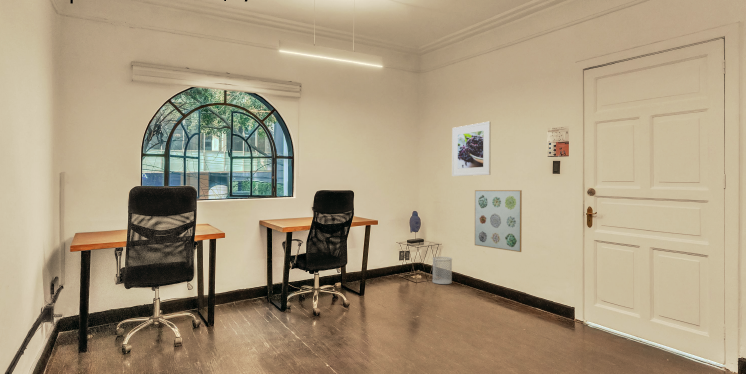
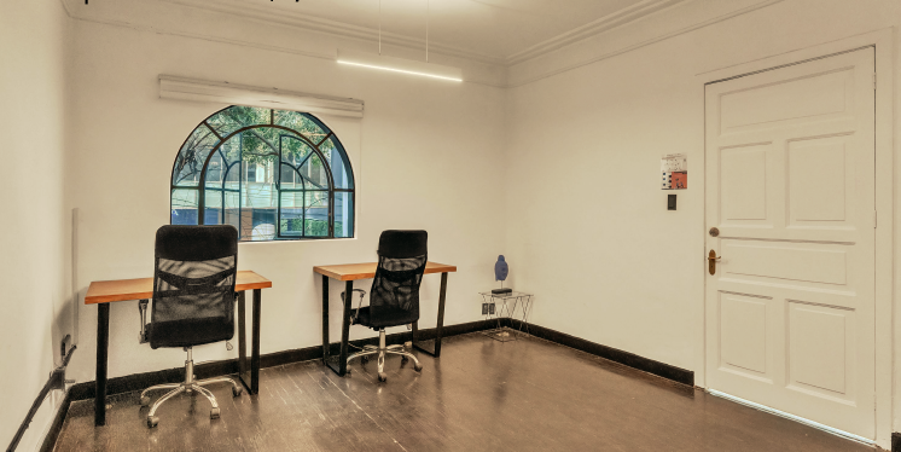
- wastebasket (442, 270)
- wall art (496, 219)
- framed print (470, 150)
